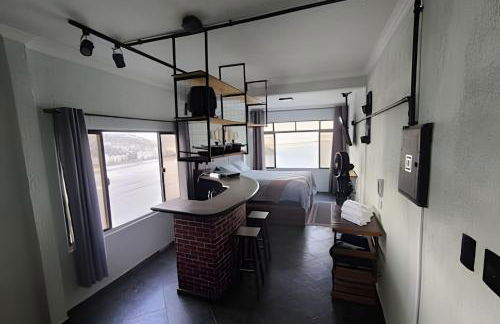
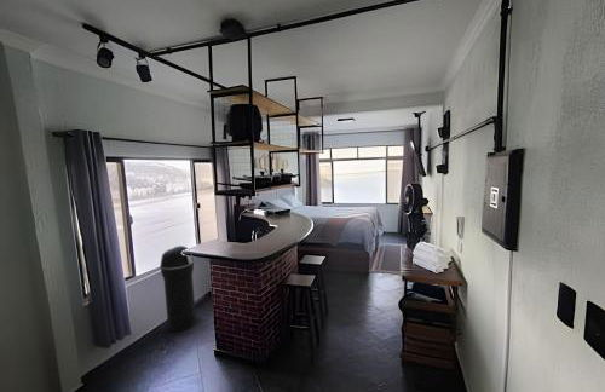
+ trash can (179, 286)
